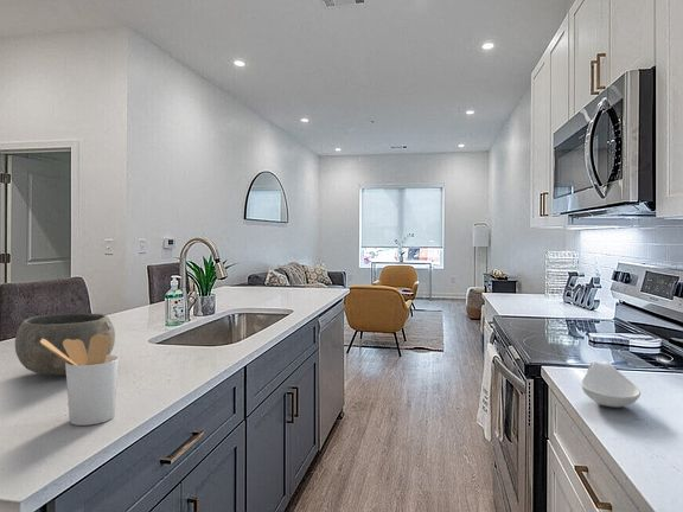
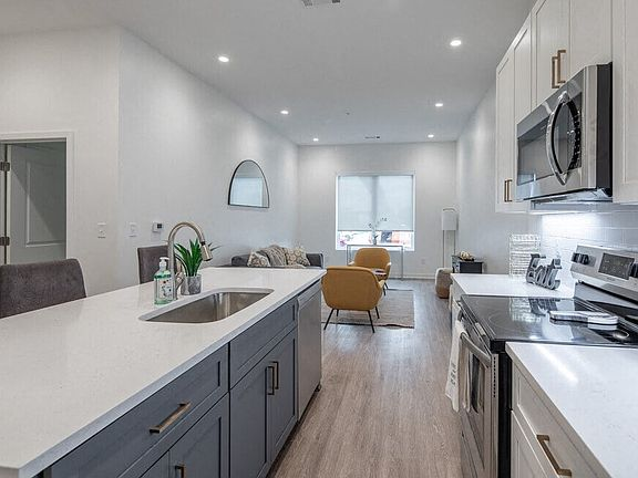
- spoon rest (604, 380)
- utensil holder (78, 377)
- bowl (63, 346)
